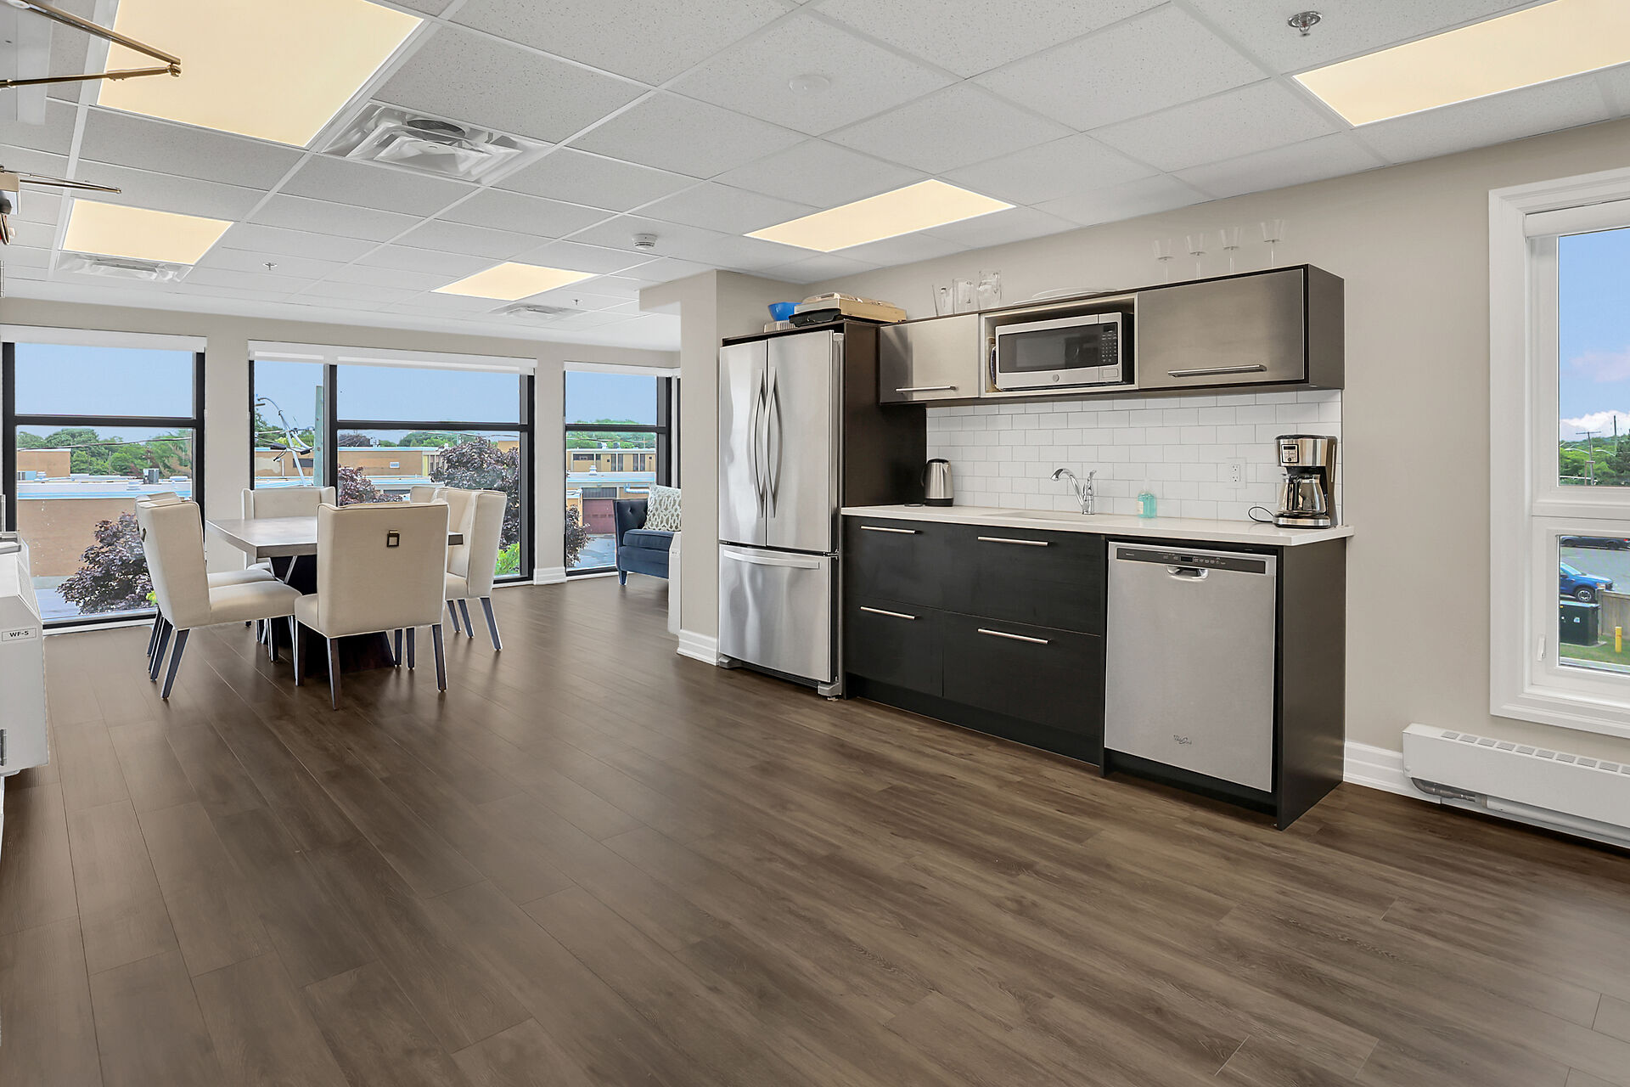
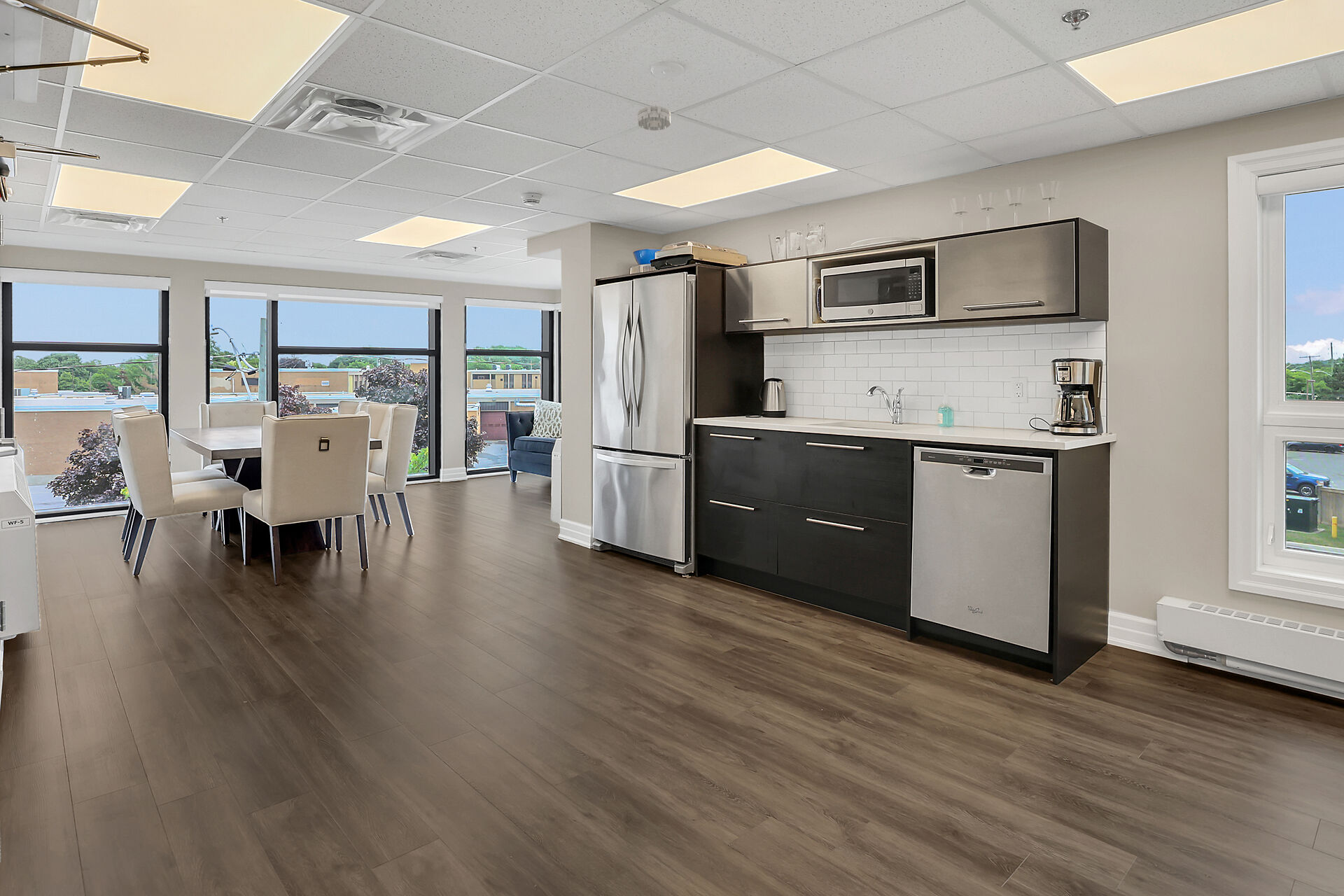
+ smoke detector (654, 117)
